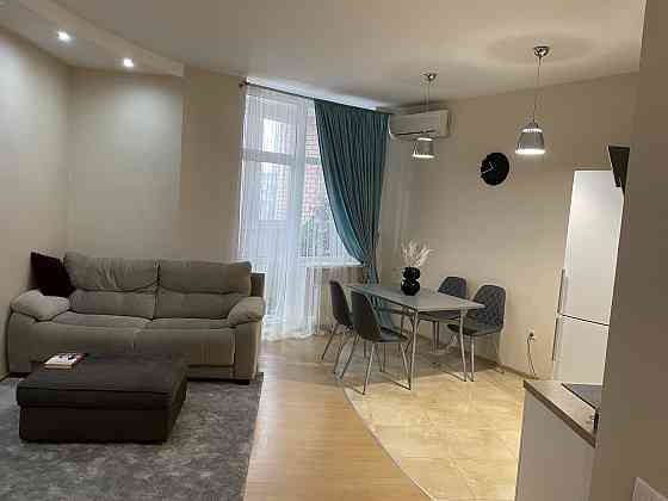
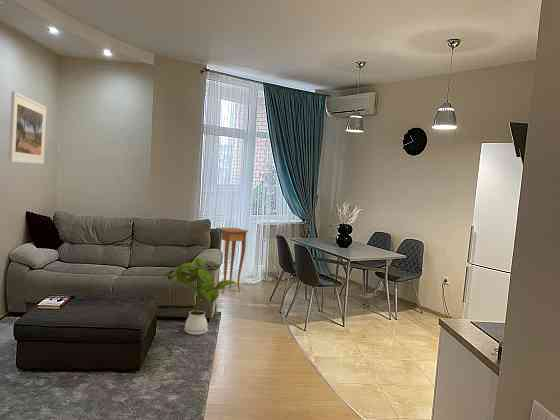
+ house plant (200, 299)
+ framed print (29, 131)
+ side table (231, 260)
